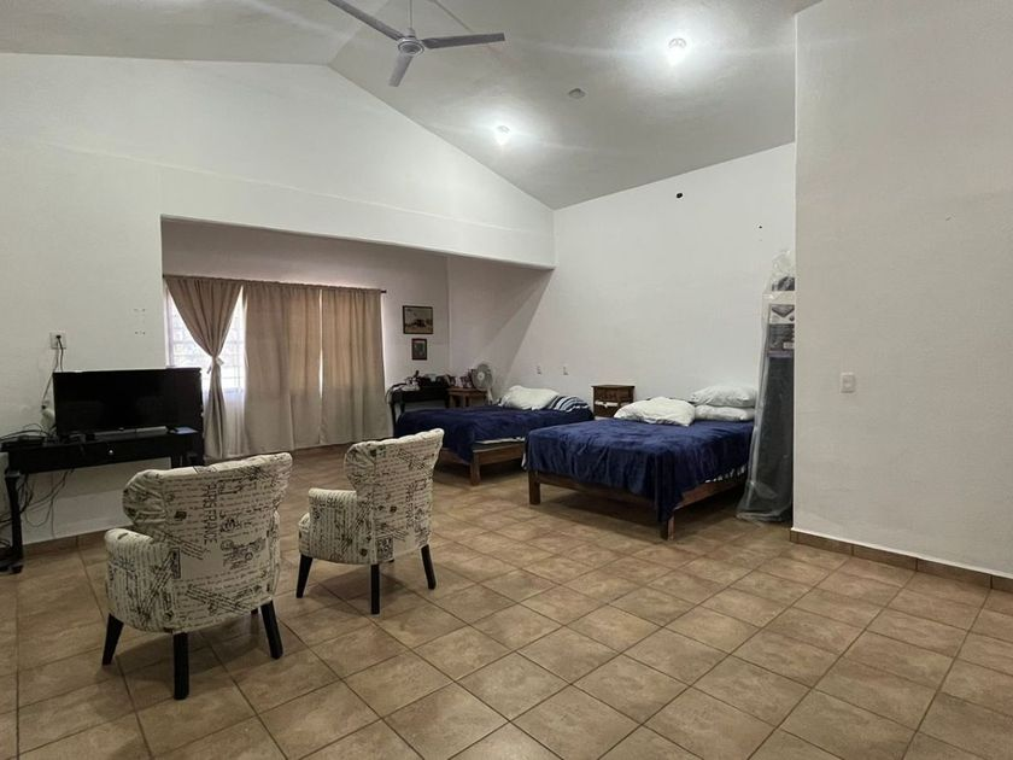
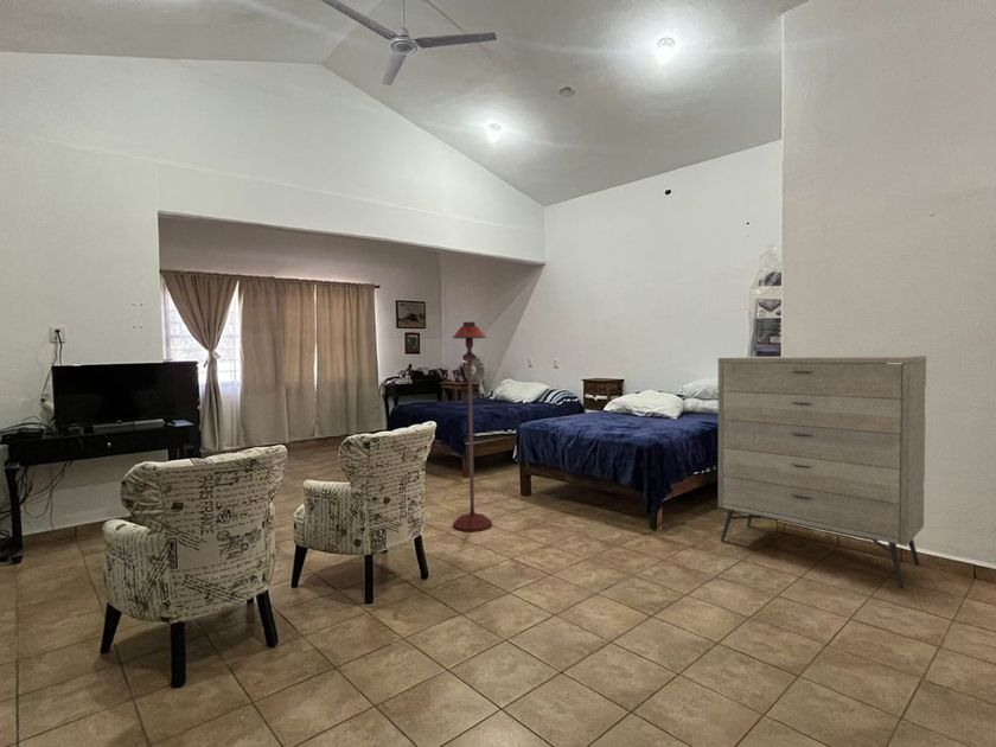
+ floor lamp (470, 423)
+ dresser (813, 455)
